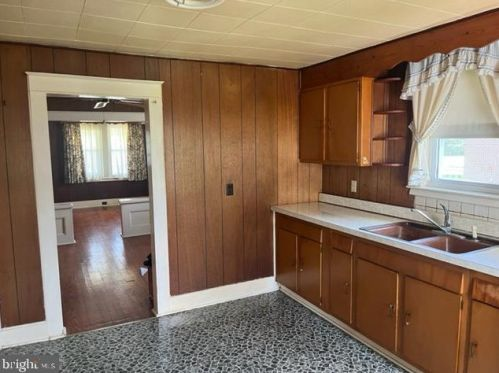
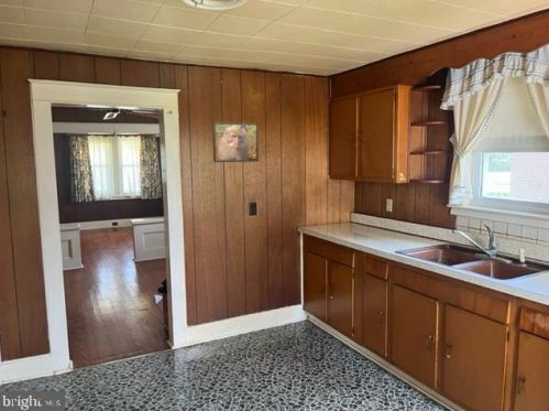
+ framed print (235, 142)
